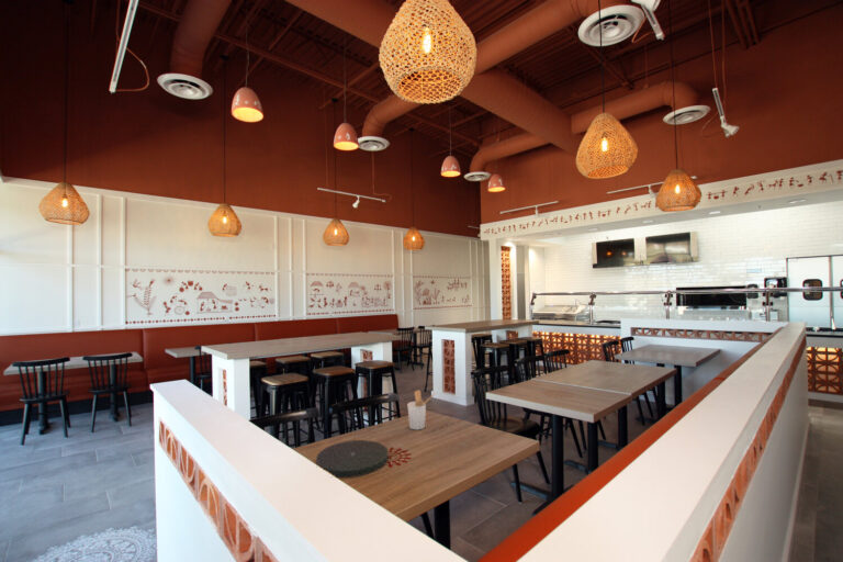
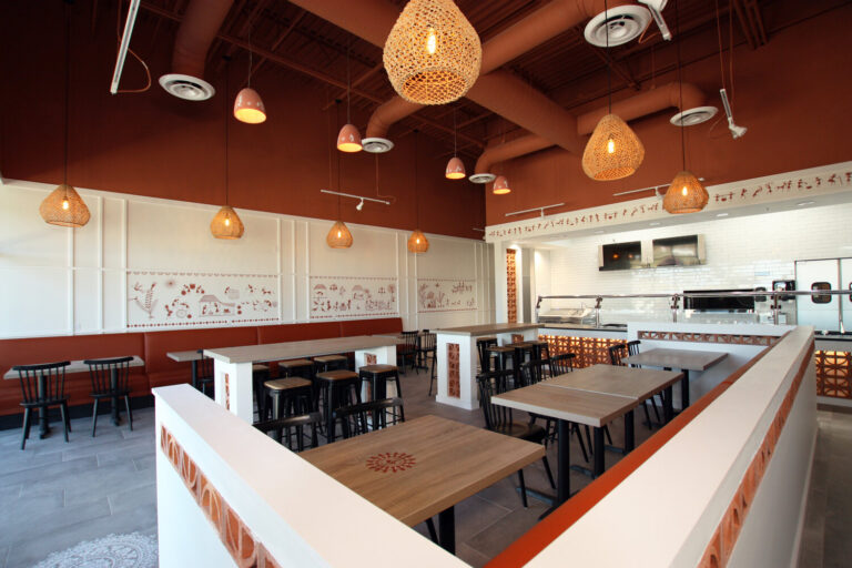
- utensil holder (422, 409)
- plate (352, 457)
